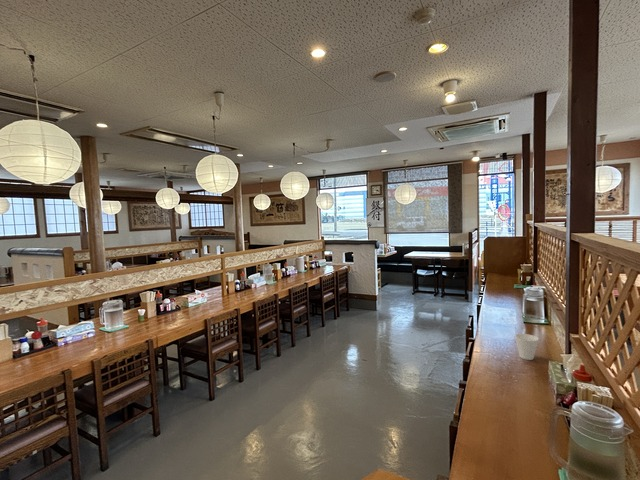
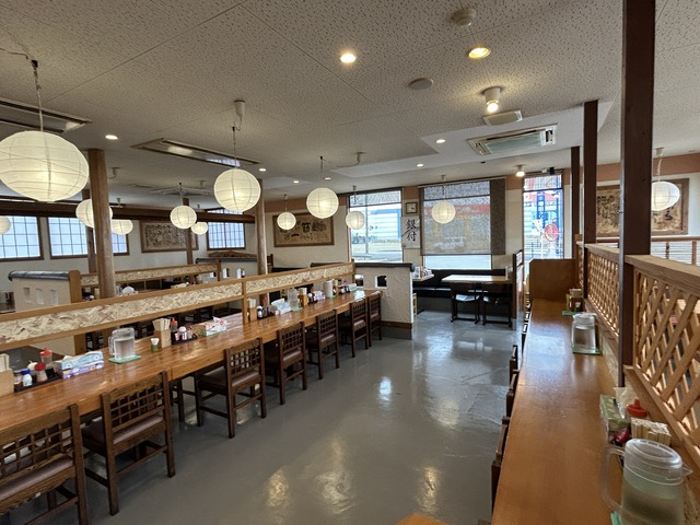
- cup (526, 347)
